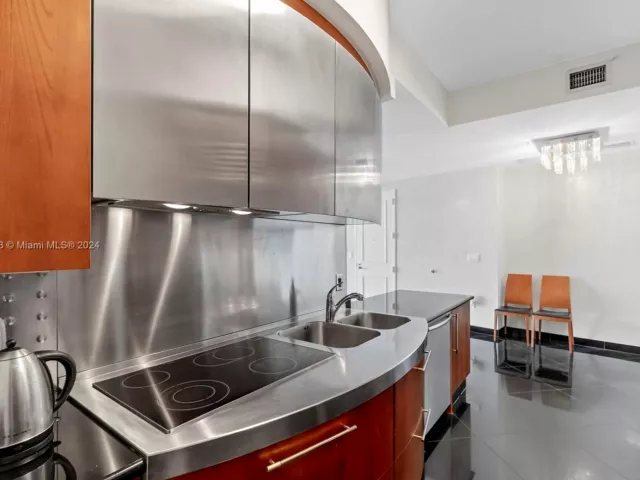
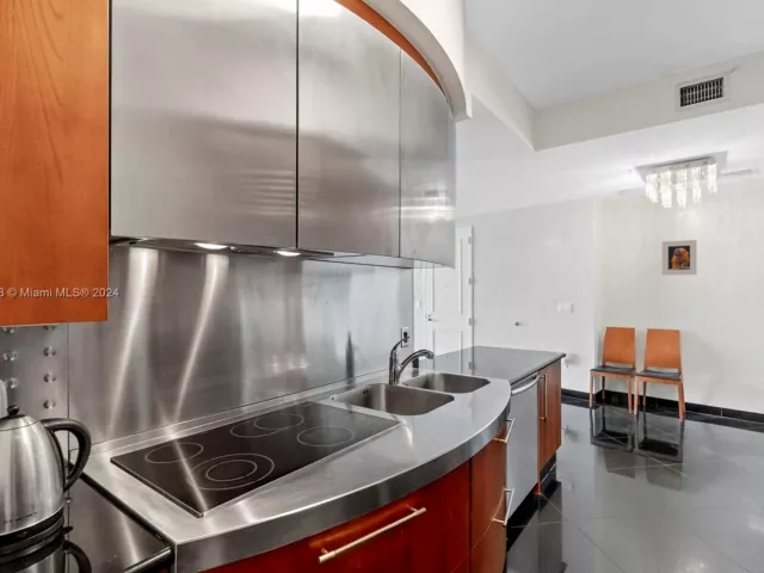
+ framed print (678, 258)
